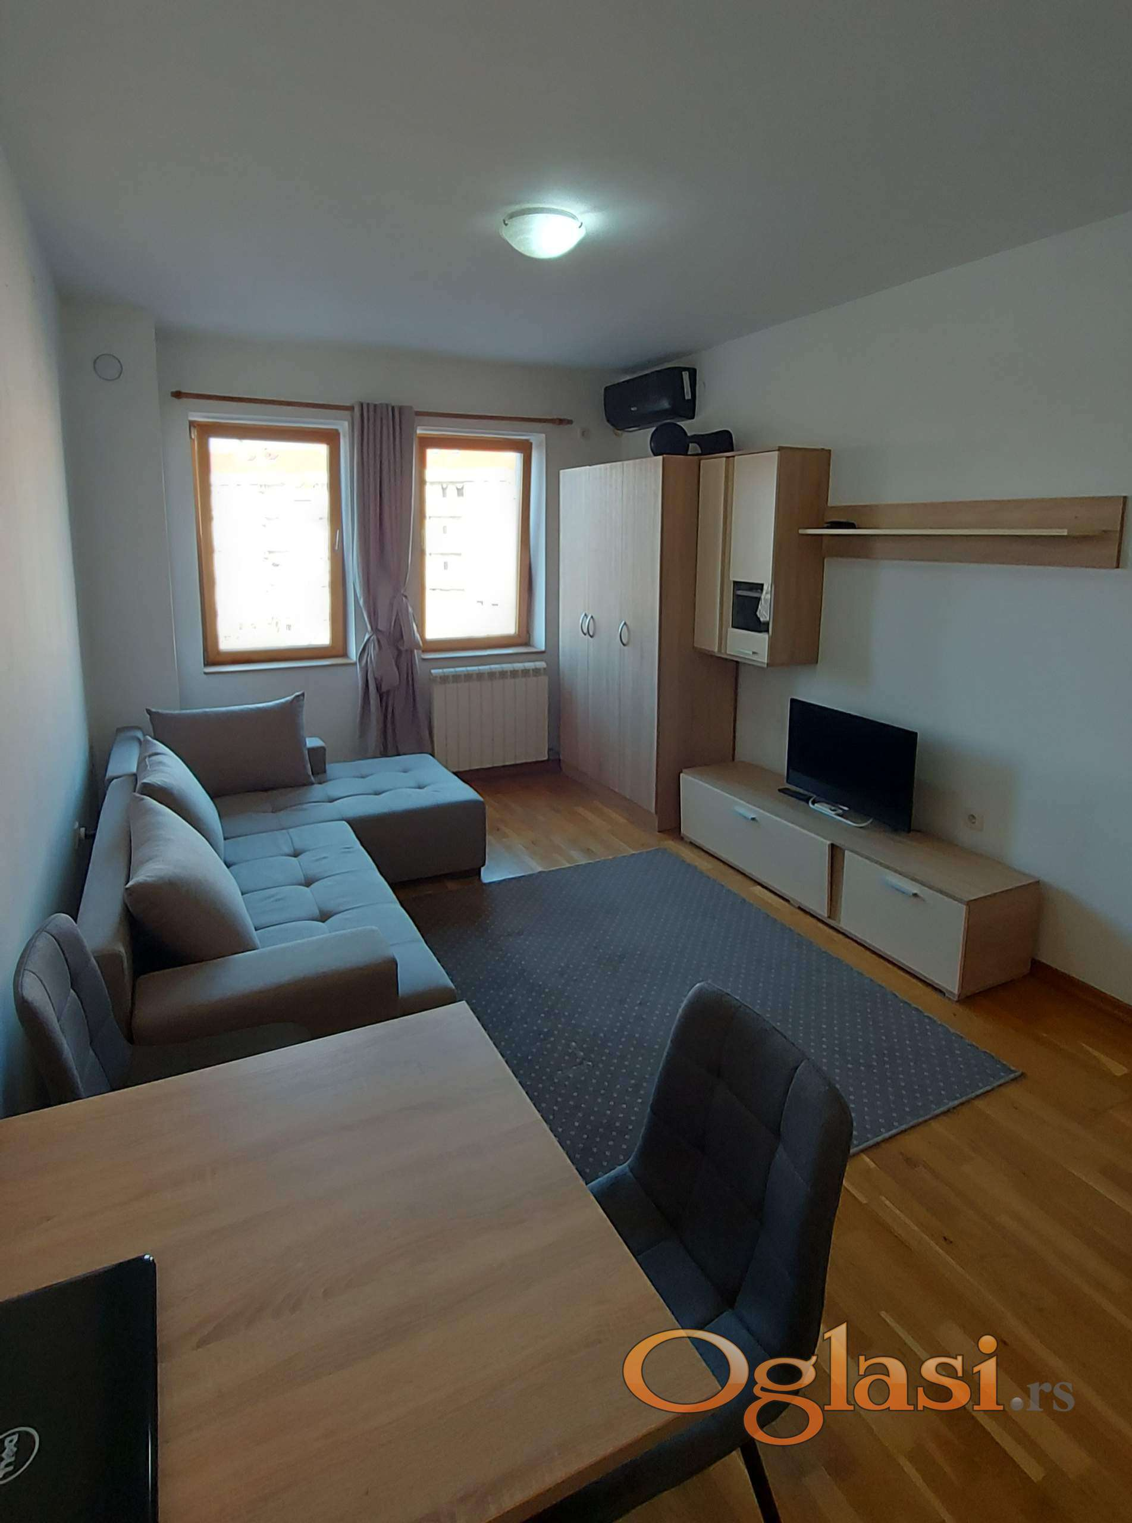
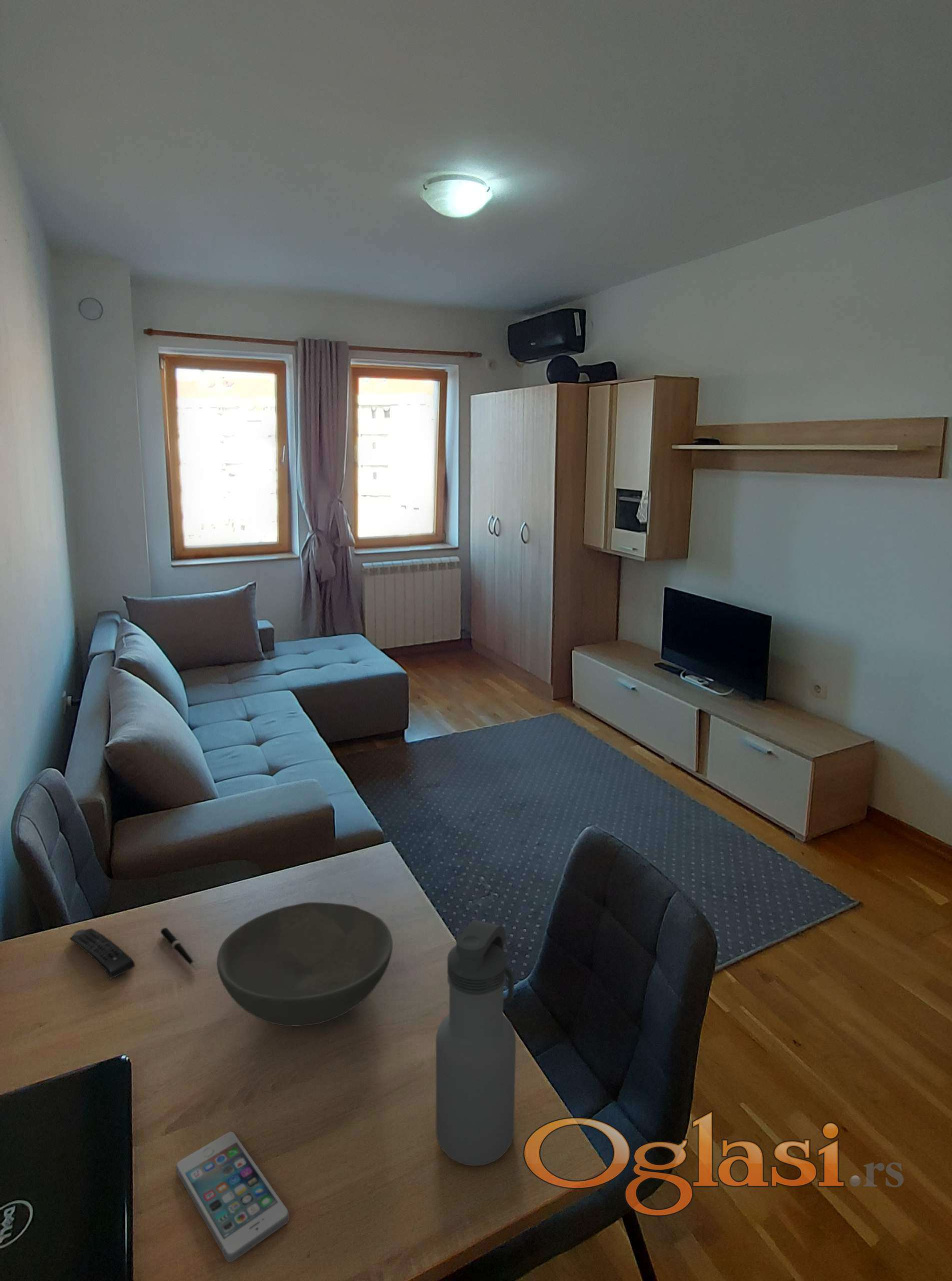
+ pen (180, 948)
+ bowl (308, 971)
+ smartphone (231, 1190)
+ water bottle (476, 1036)
+ remote control (99, 949)
